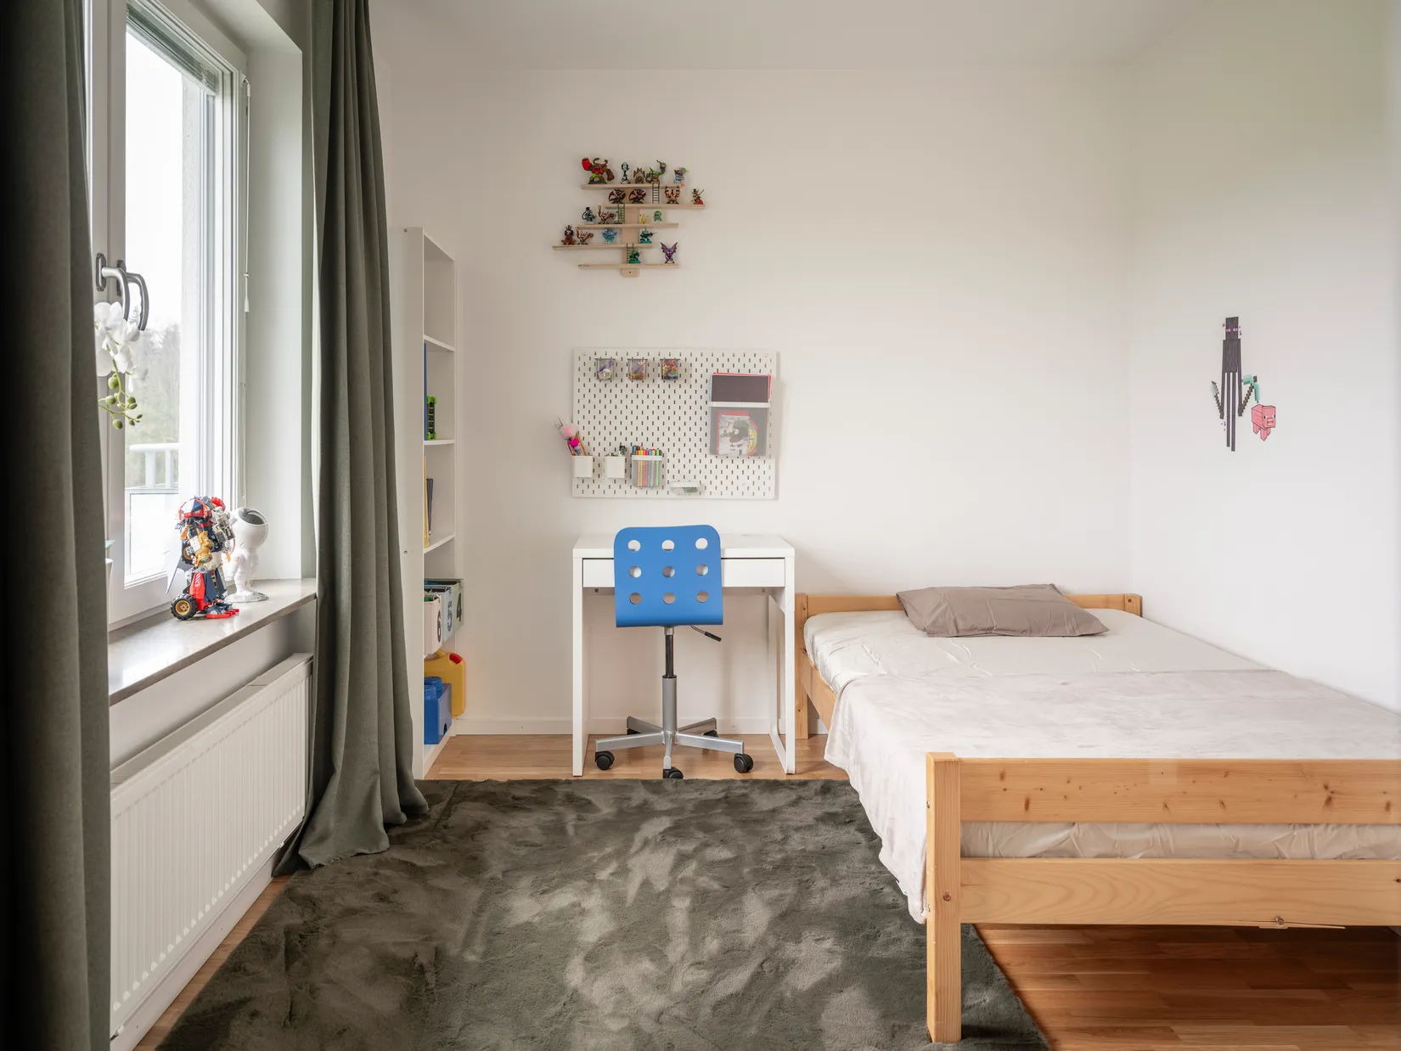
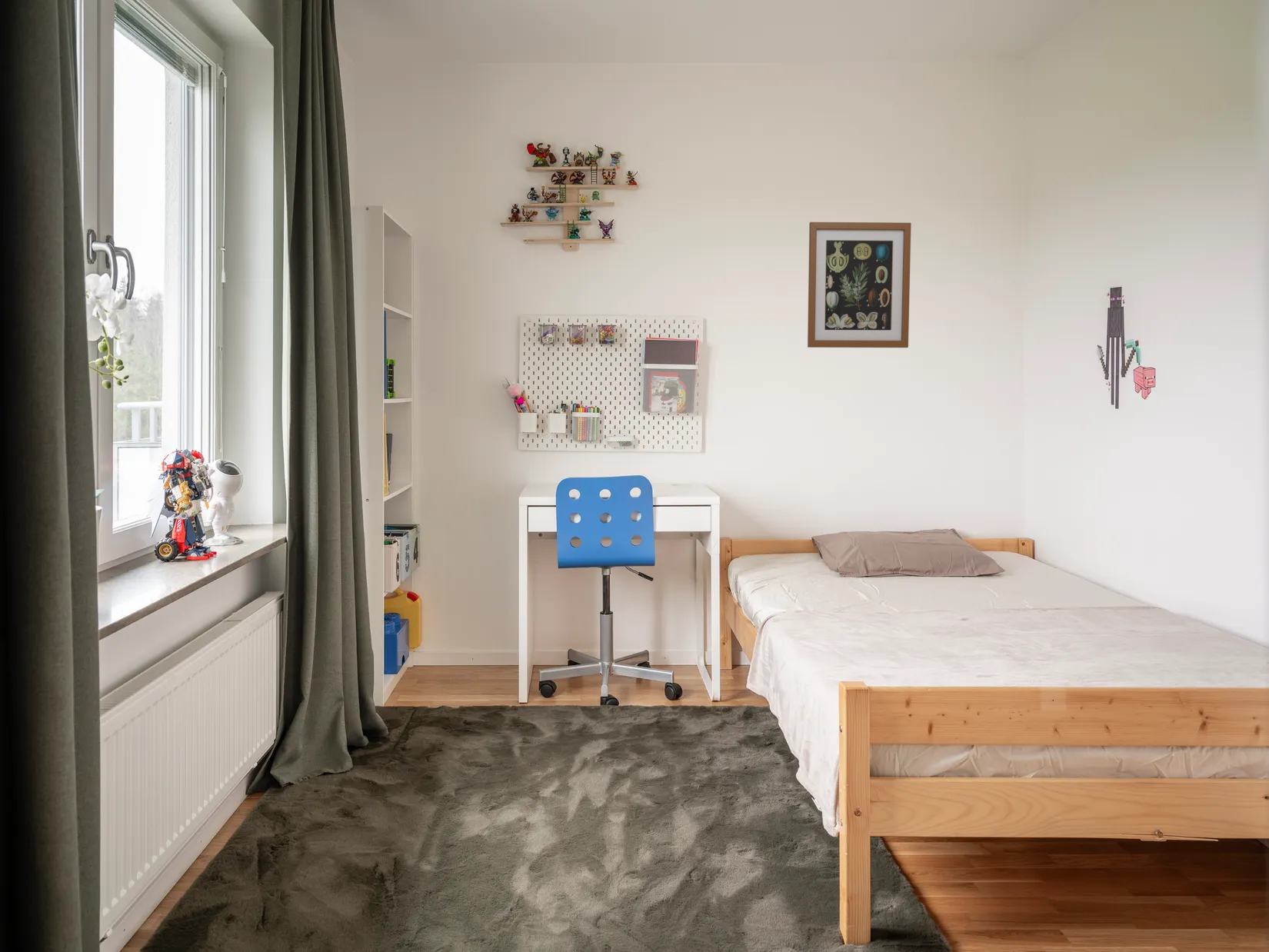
+ wall art (858, 285)
